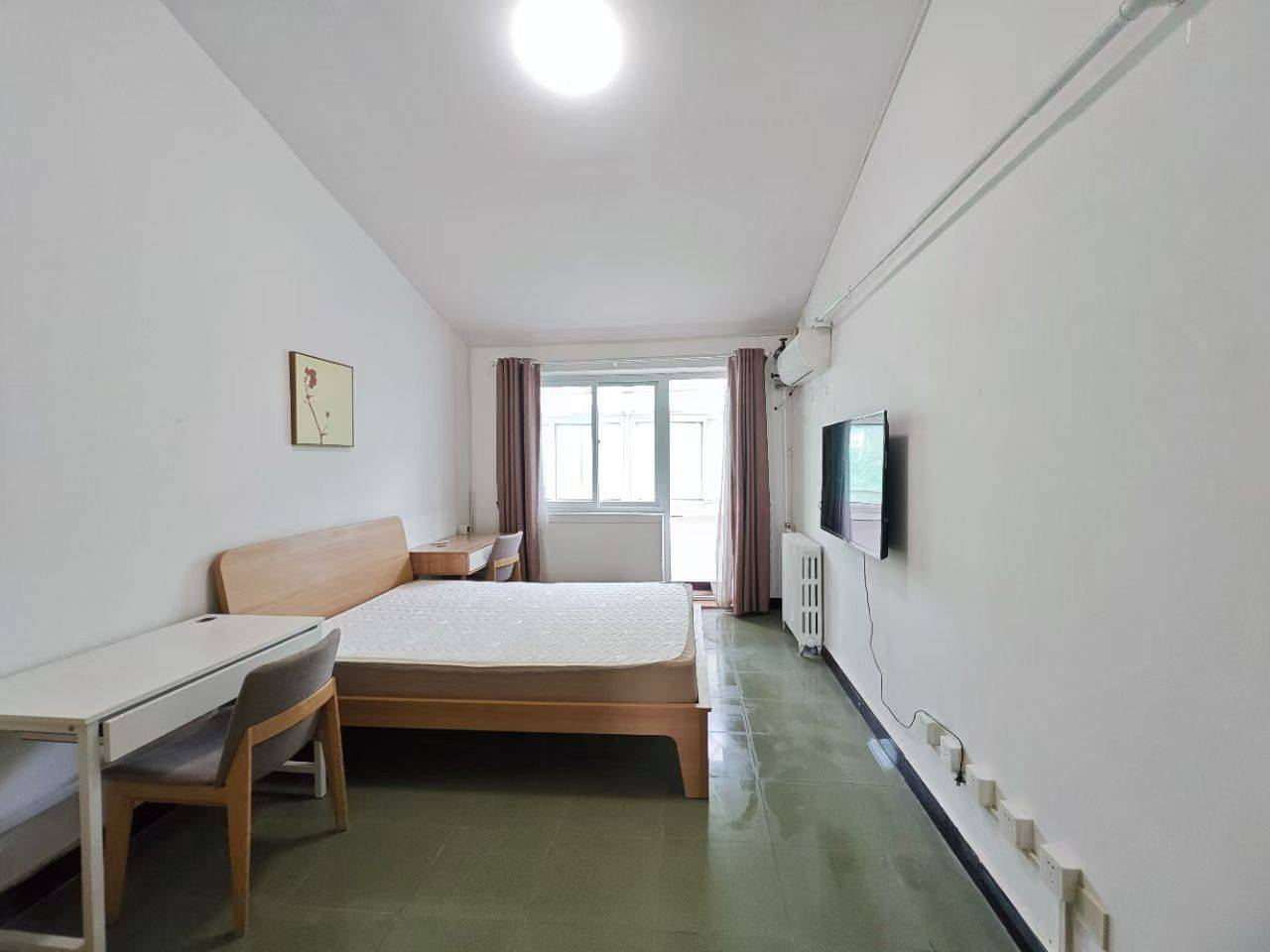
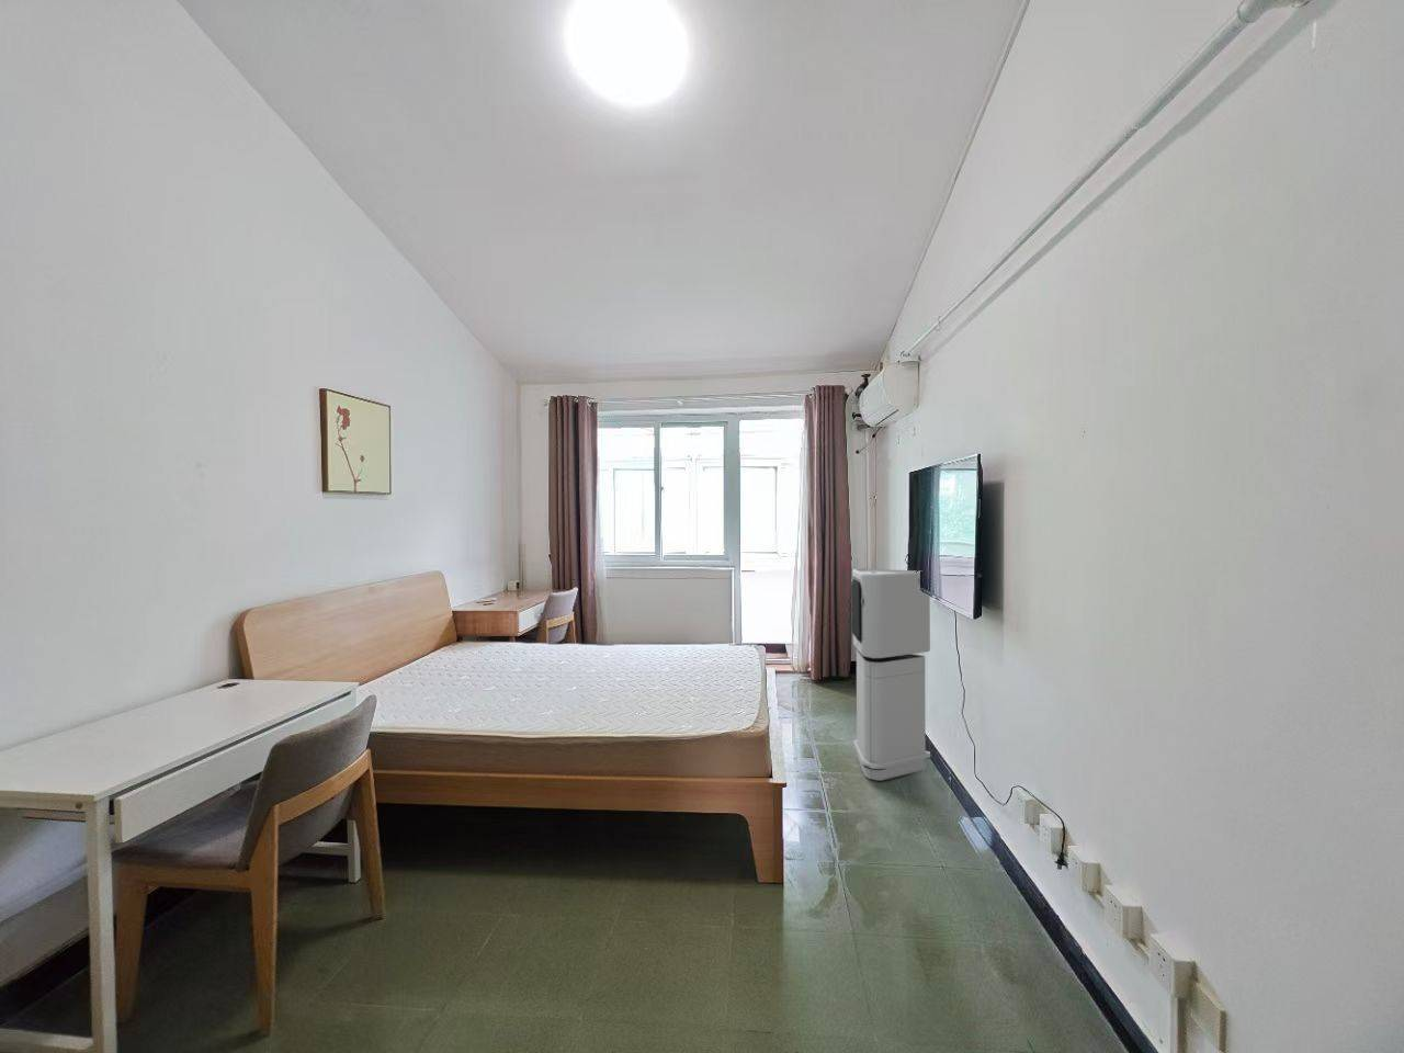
+ air purifier (892, 669)
